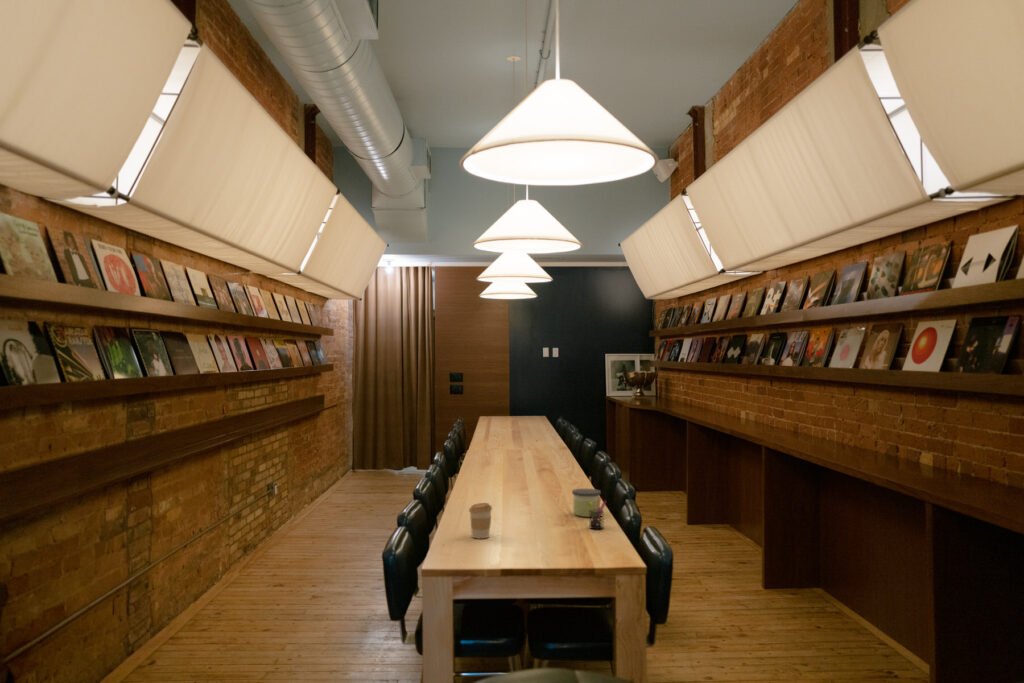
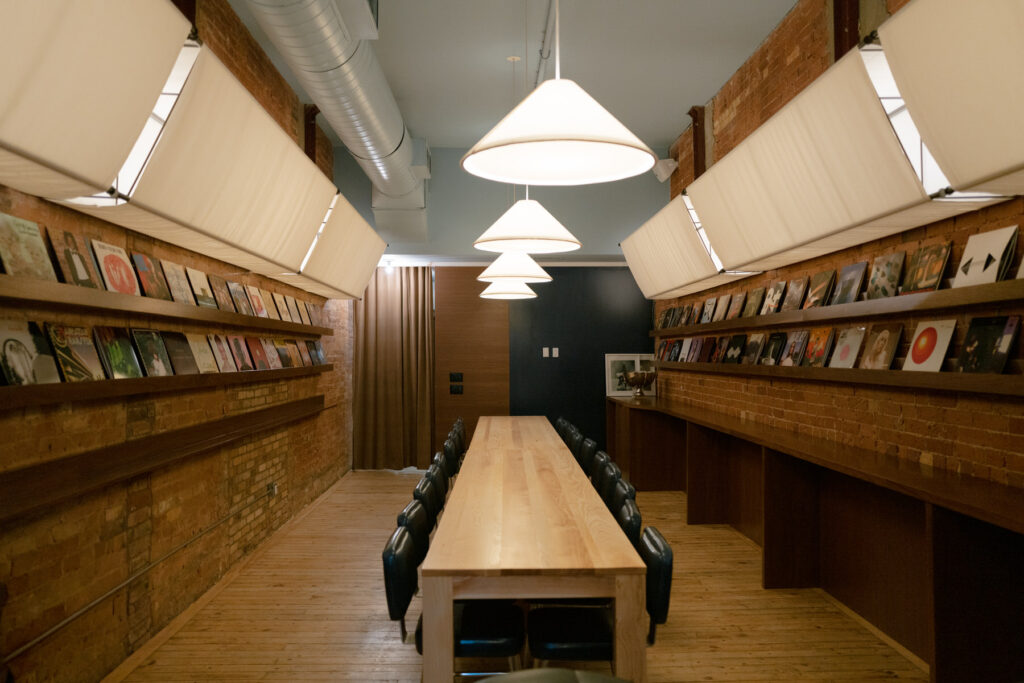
- candle (586, 502)
- pen holder (595, 512)
- coffee cup (480, 520)
